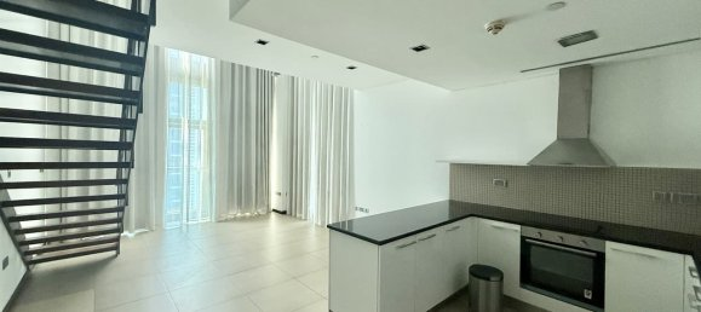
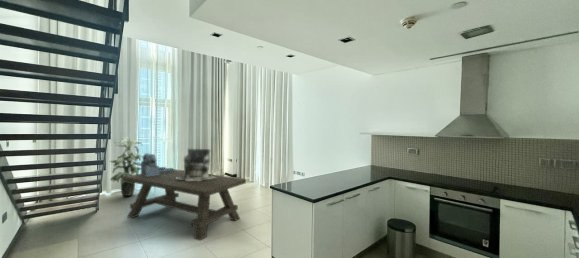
+ lion statue (156, 160)
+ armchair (195, 163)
+ dining table (183, 192)
+ indoor plant (126, 166)
